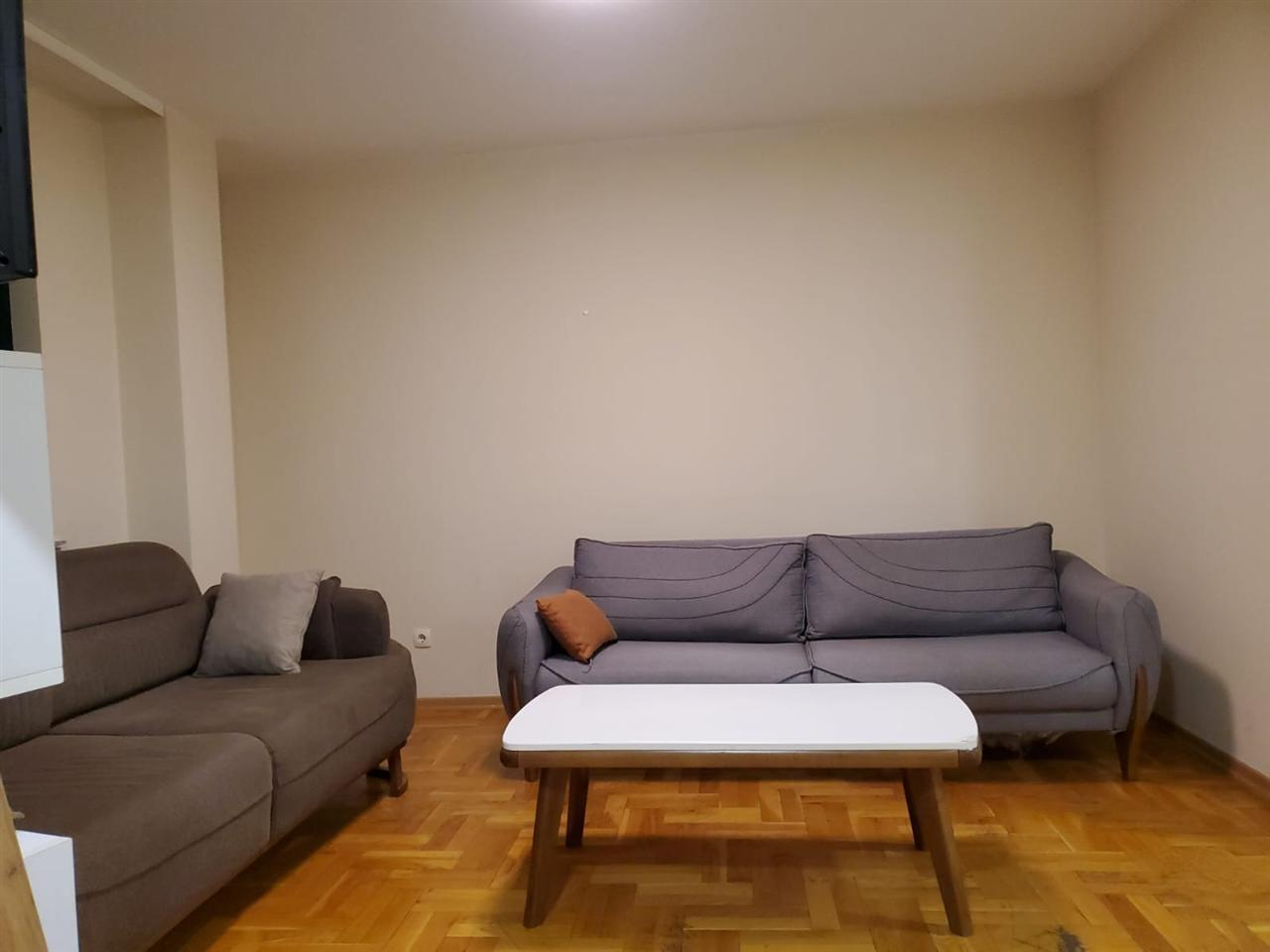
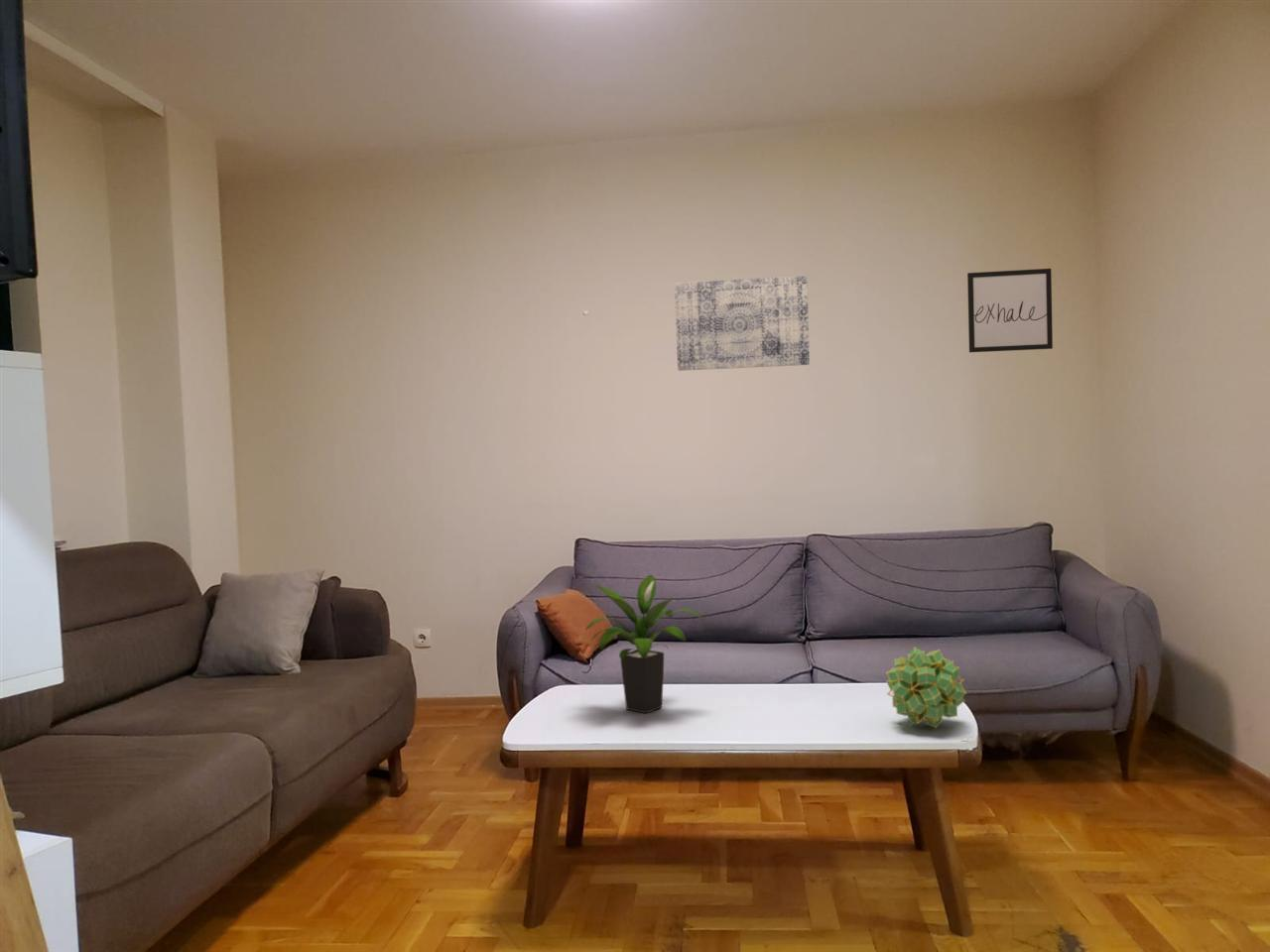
+ wall art (1009, 310)
+ decorative ball (925, 686)
+ potted plant (643, 645)
+ wall art (741, 323)
